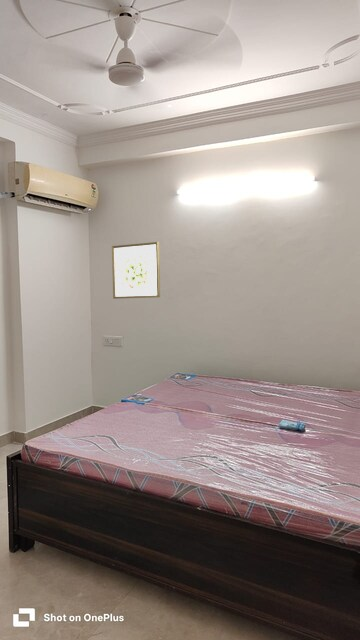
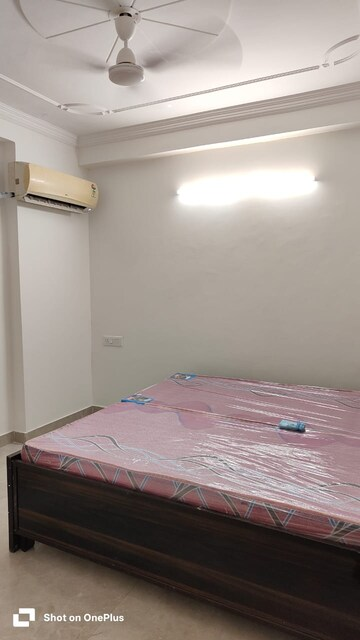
- wall art (135, 271)
